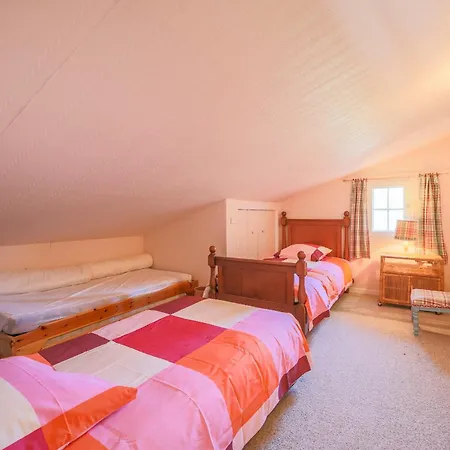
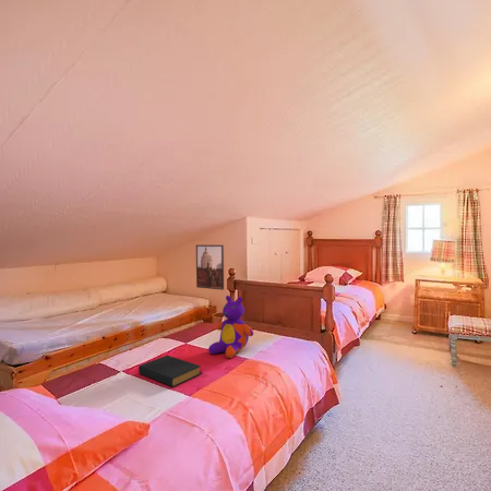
+ hardback book (169, 370)
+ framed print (209, 266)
+ stuffed bear (229, 324)
